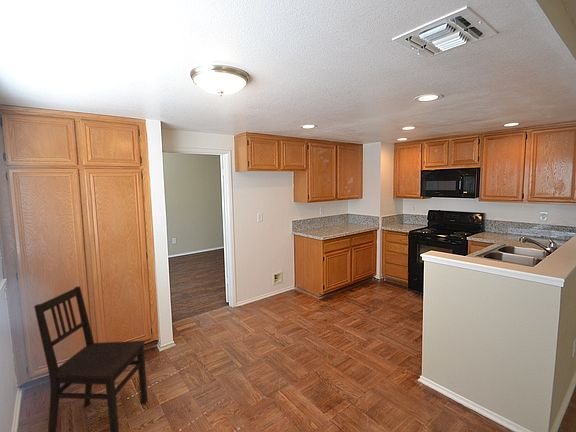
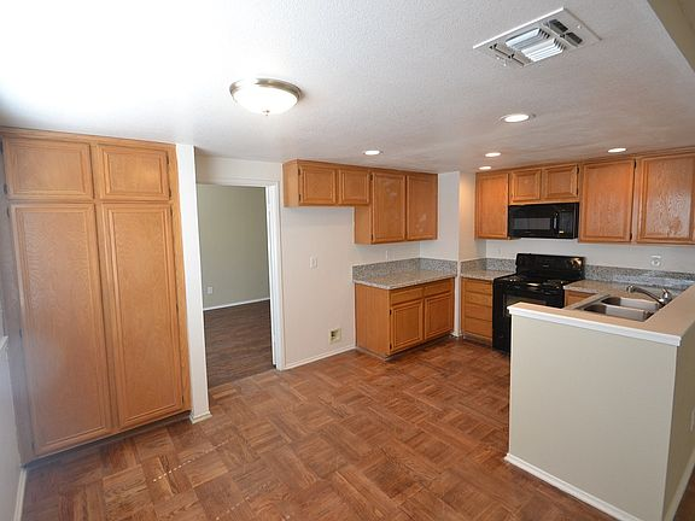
- dining chair (96, 359)
